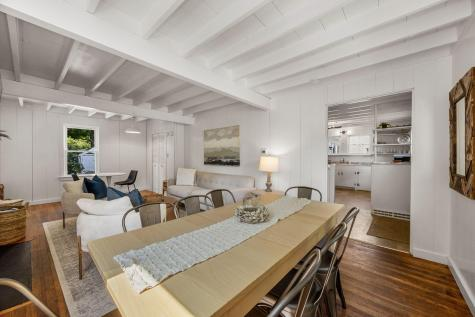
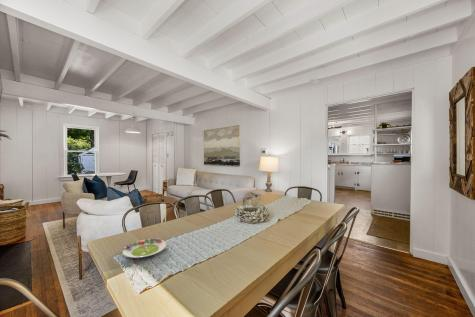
+ salad plate (145, 248)
